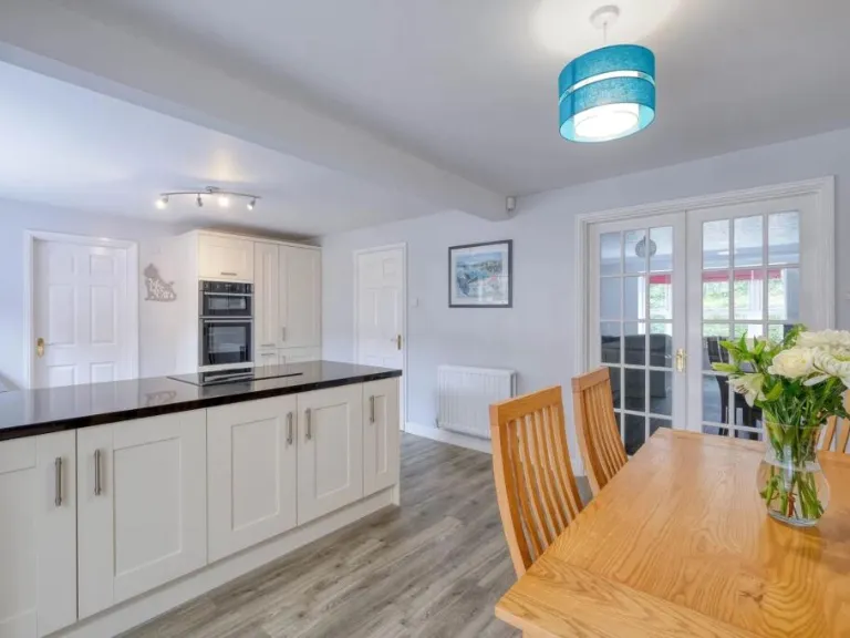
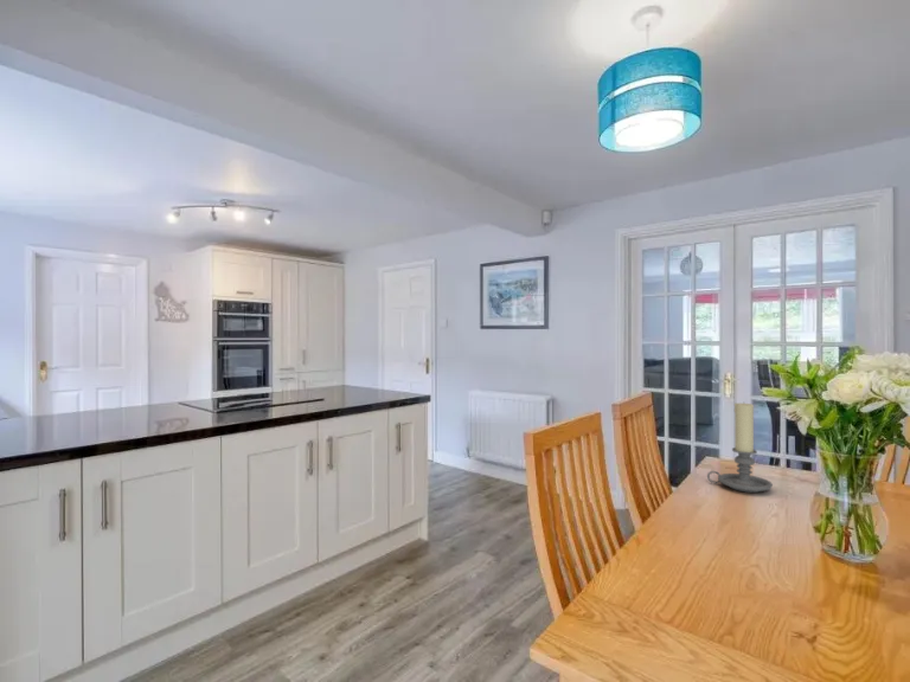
+ candle holder (738, 444)
